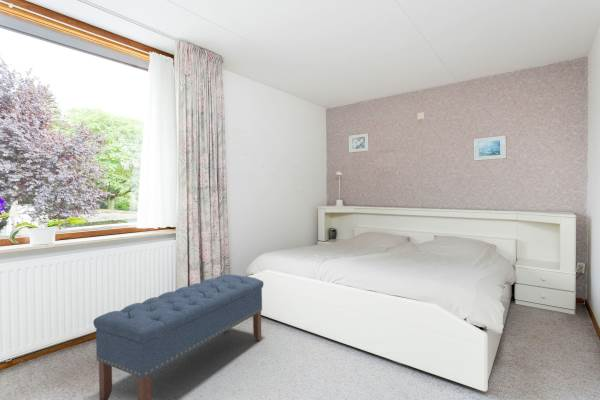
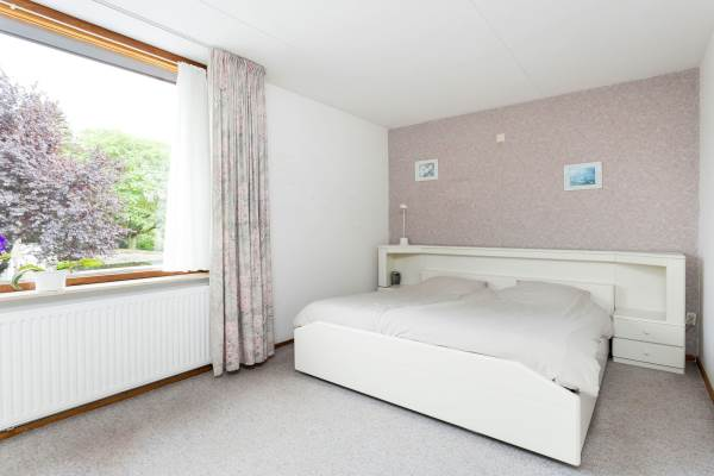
- bench (193, 328)
